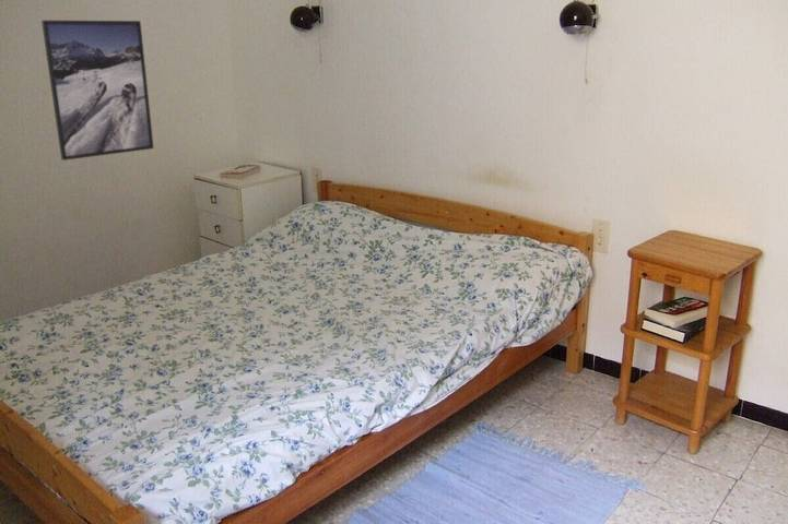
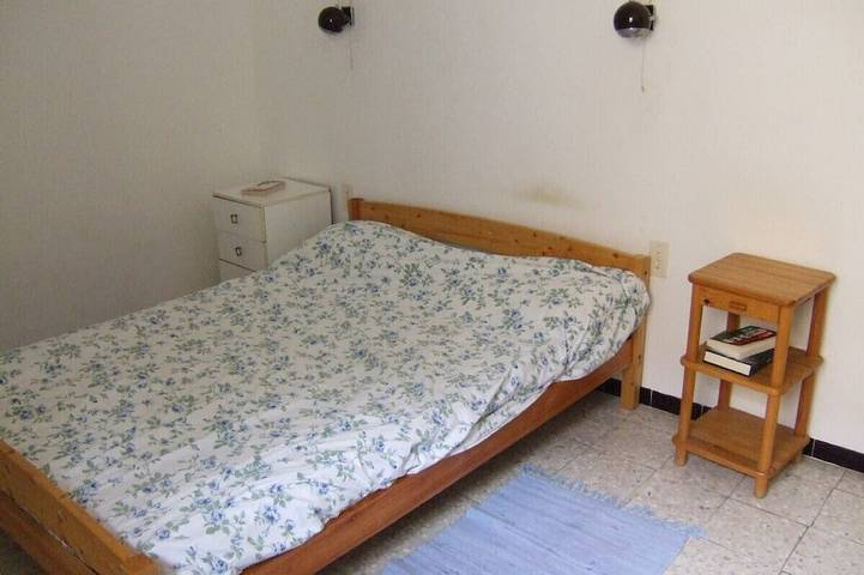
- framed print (102, 88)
